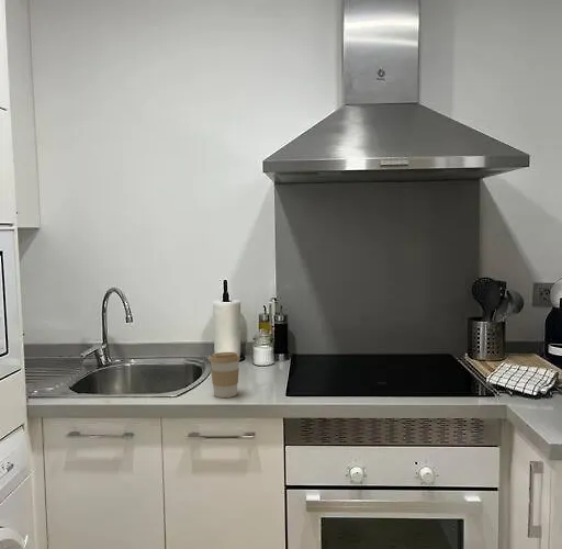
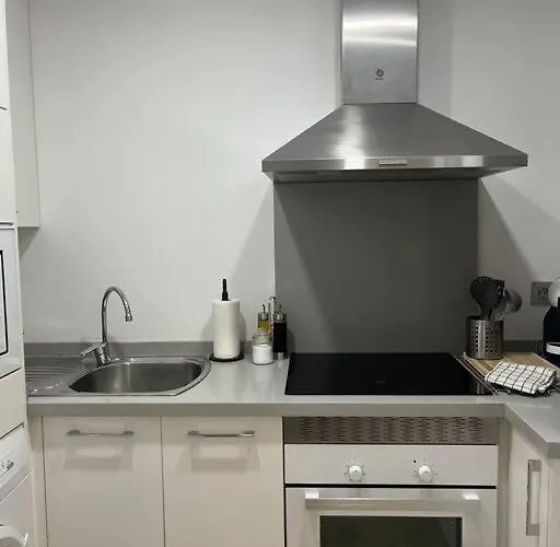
- coffee cup (225, 372)
